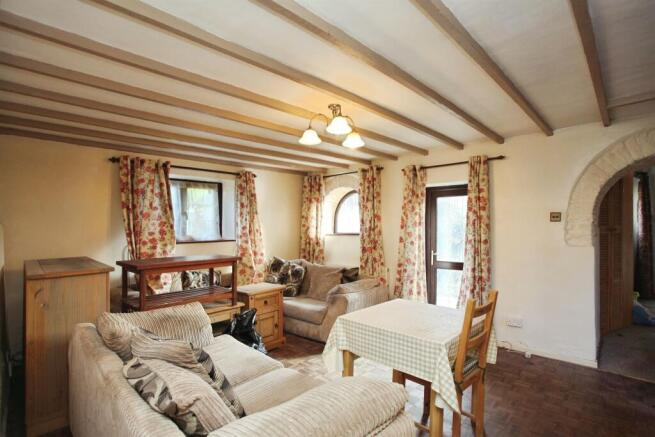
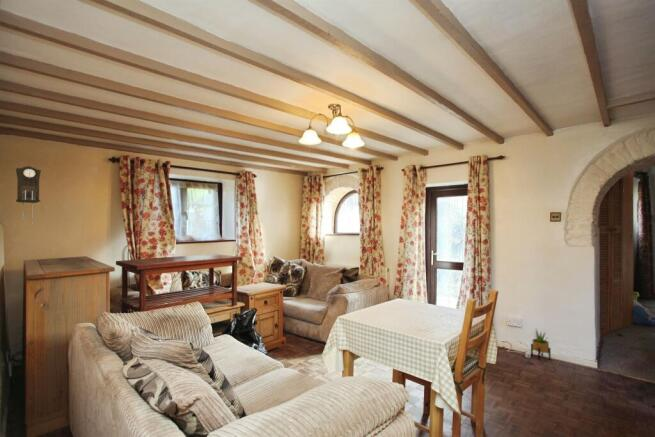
+ pendulum clock (28, 196)
+ potted plant (540, 343)
